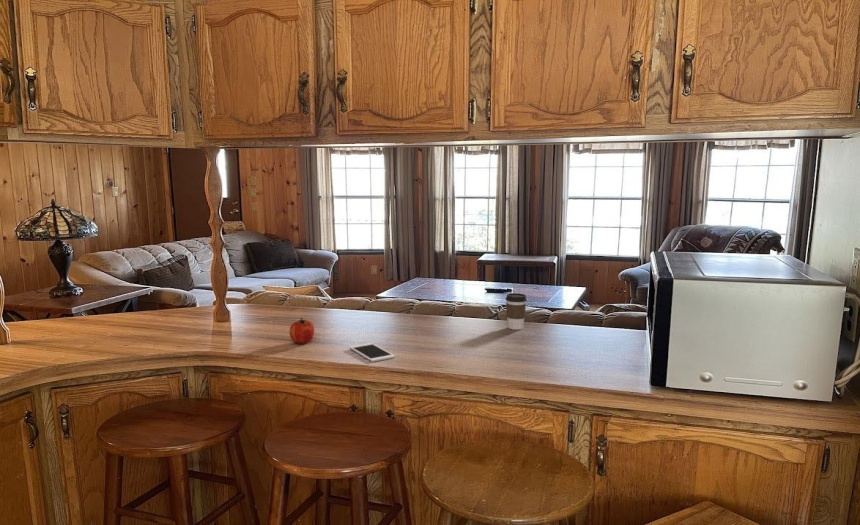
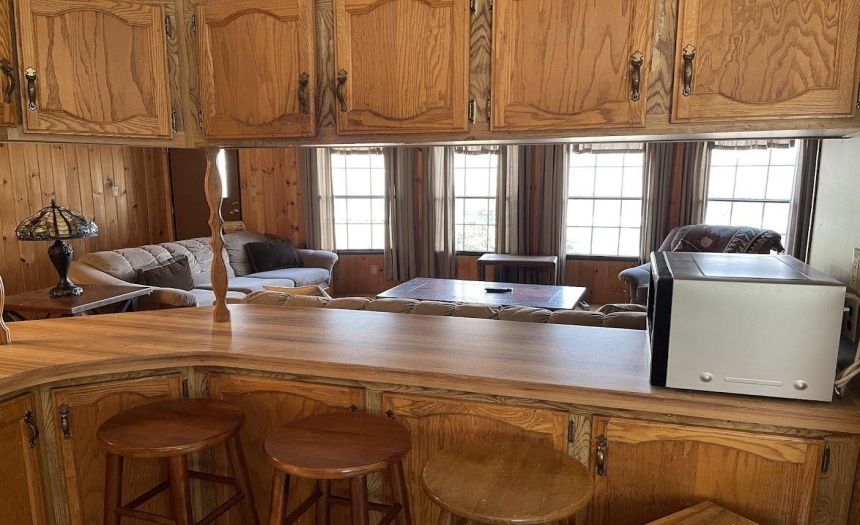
- coffee cup (515, 311)
- fruit (302, 330)
- cell phone (371, 351)
